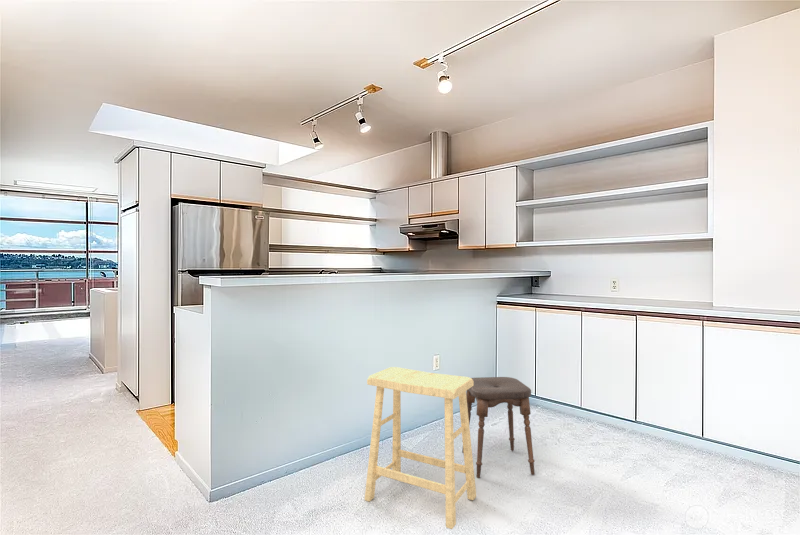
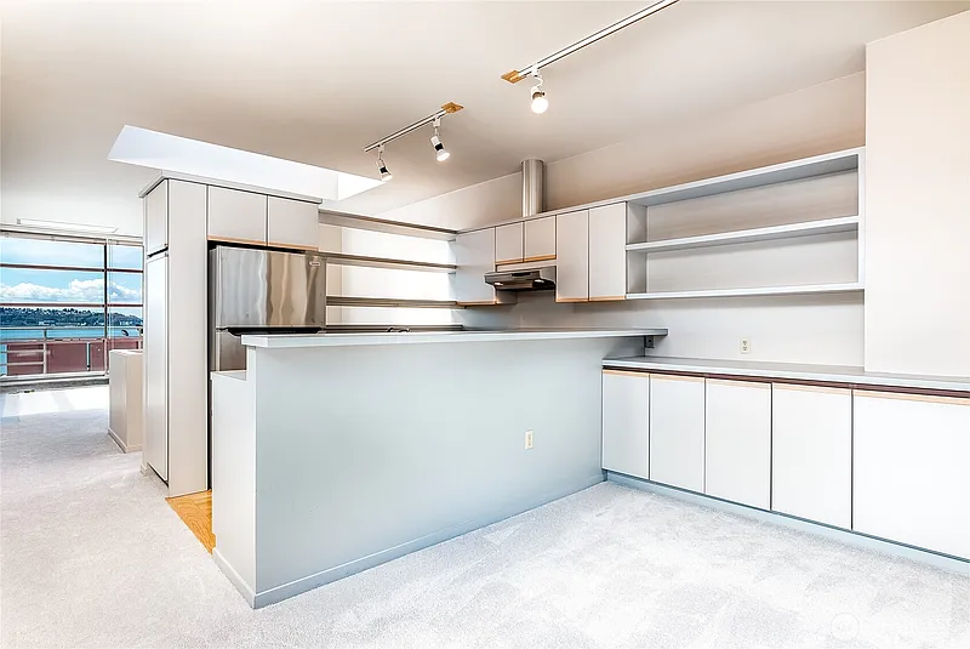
- stool (487, 416)
- stool (415, 453)
